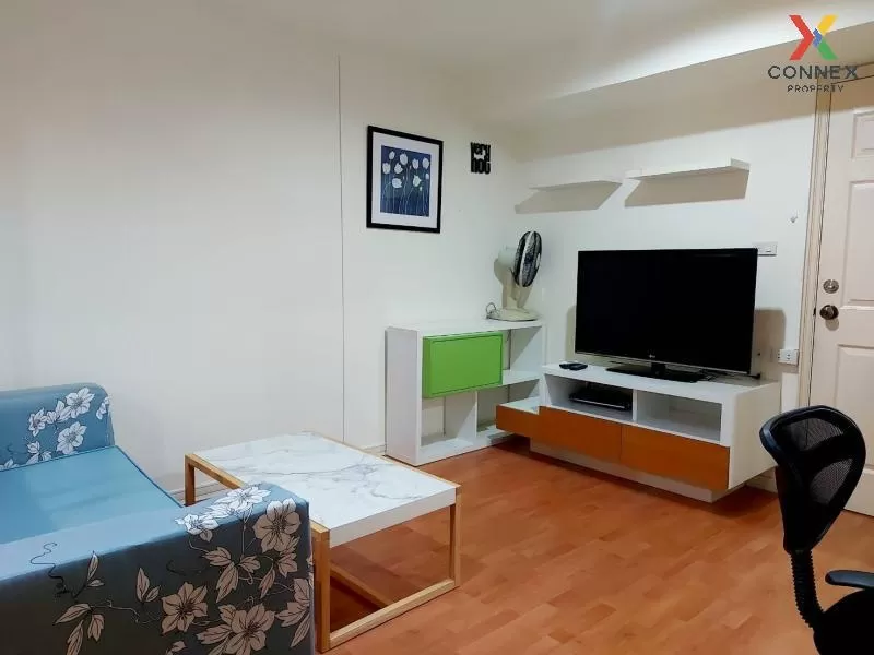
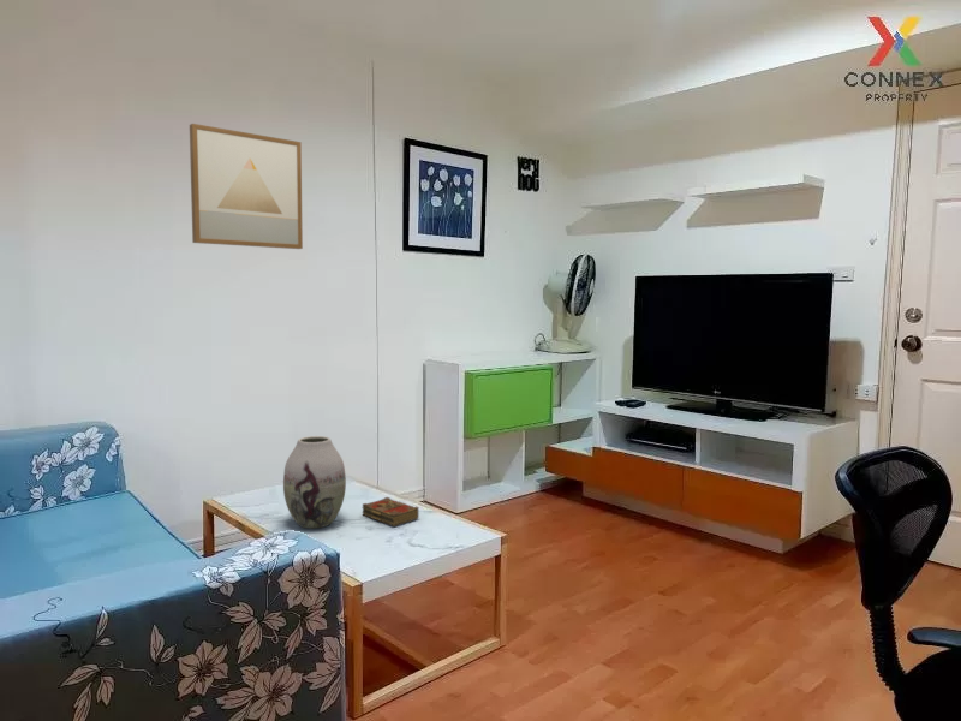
+ wall art (249, 190)
+ book (389, 511)
+ vase (315, 481)
